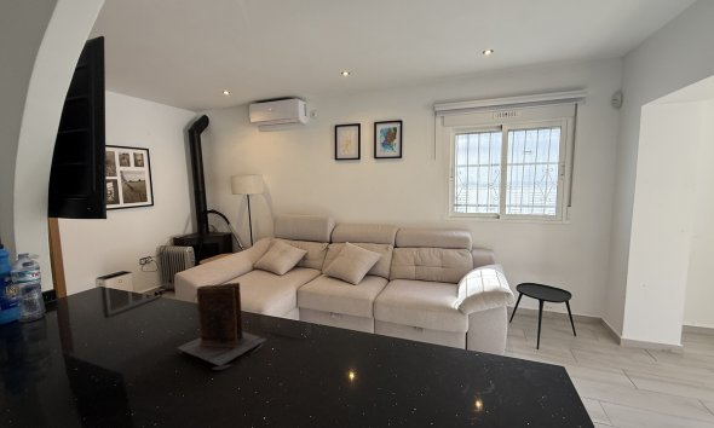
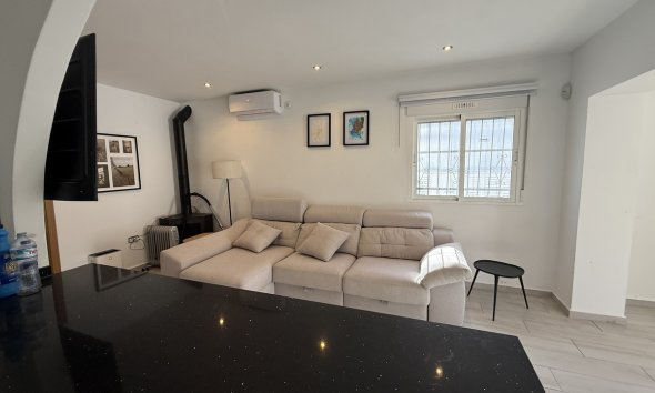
- book (221, 317)
